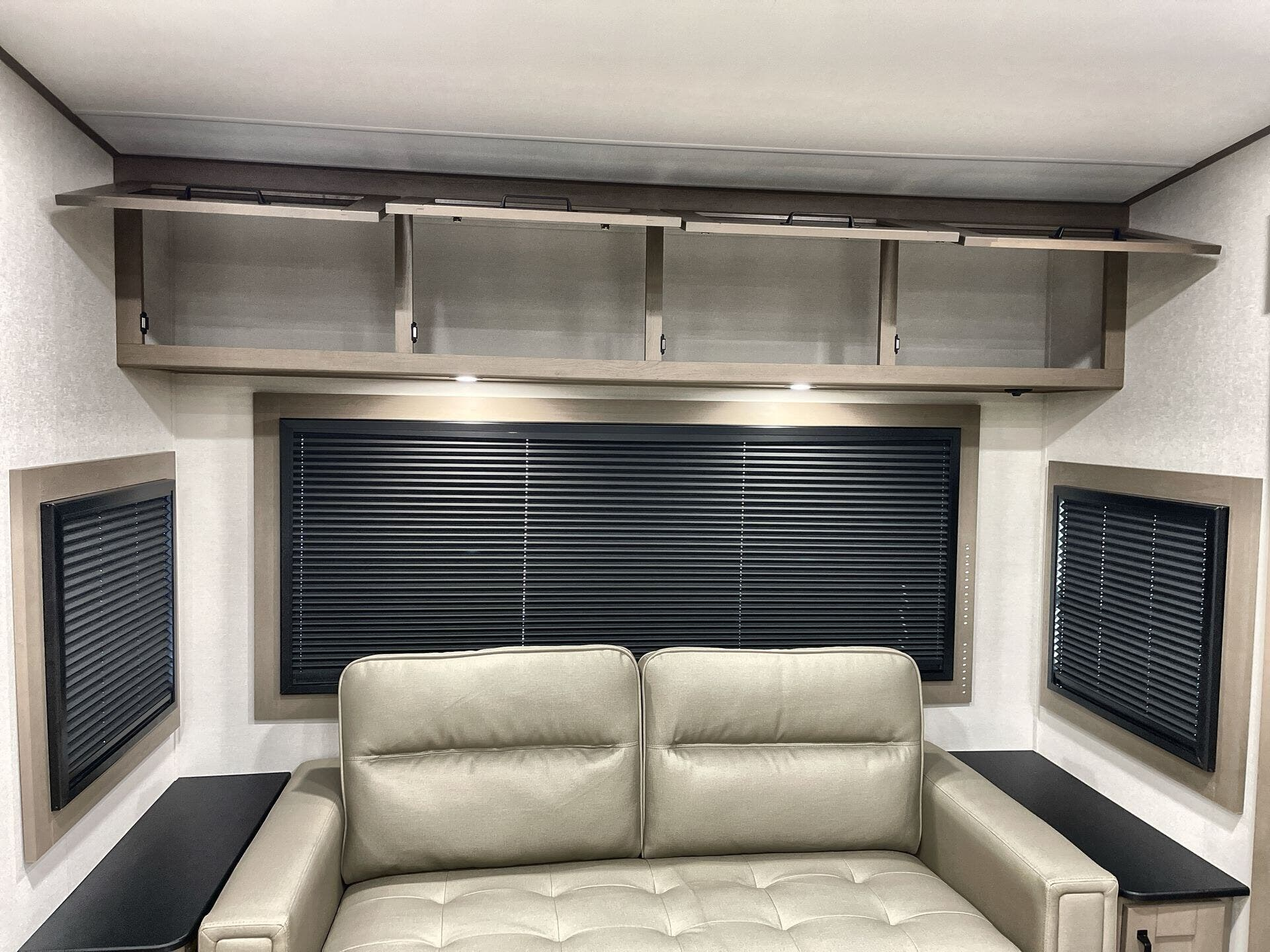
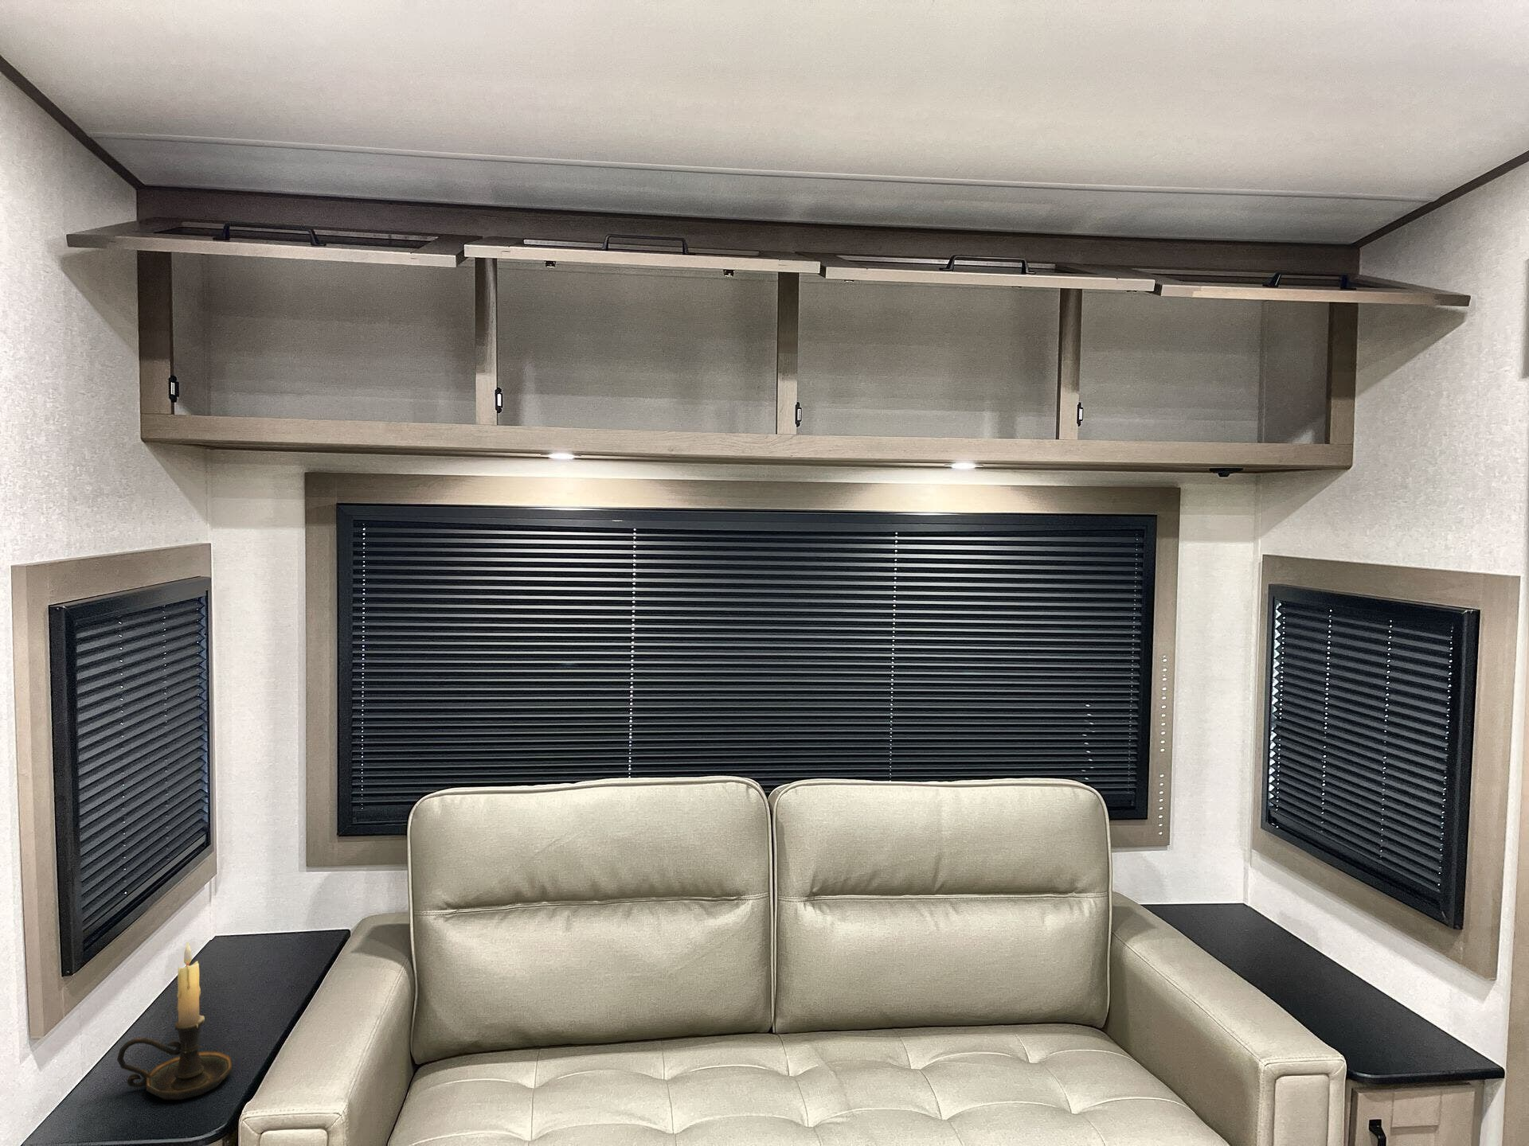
+ candle holder (178, 1014)
